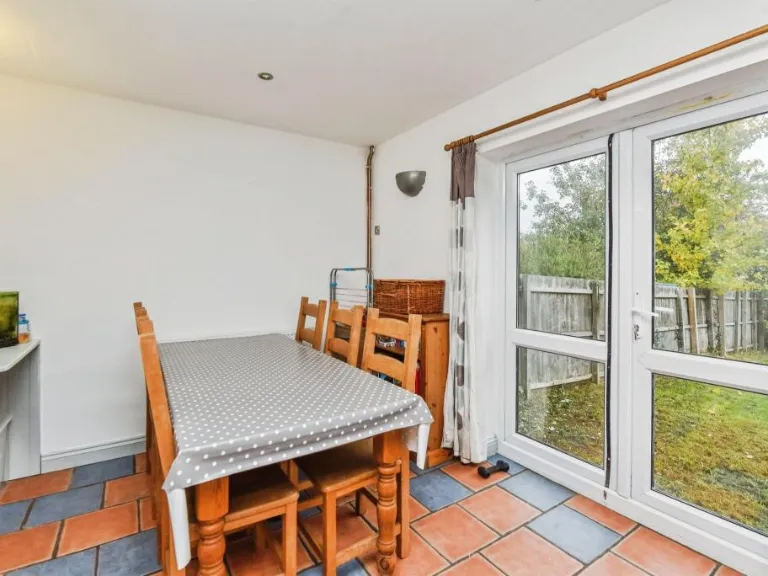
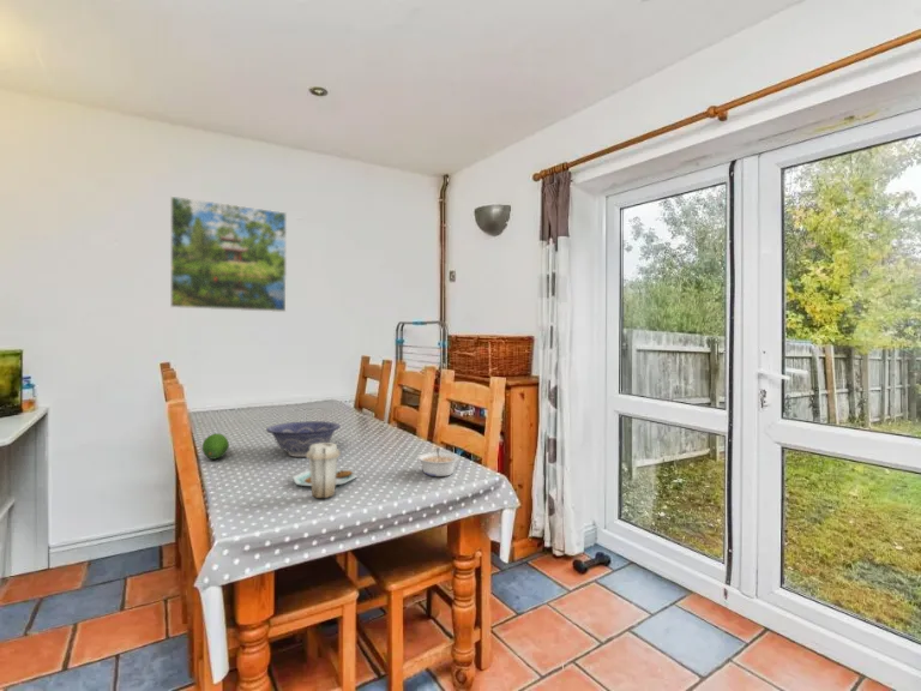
+ decorative bowl (303, 439)
+ legume (437, 463)
+ fruit (216, 446)
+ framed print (230, 257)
+ plate (321, 459)
